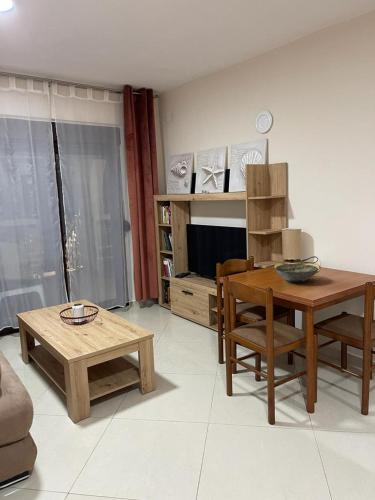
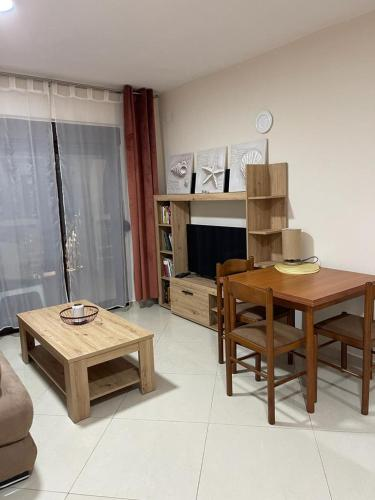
- bowl (296, 274)
